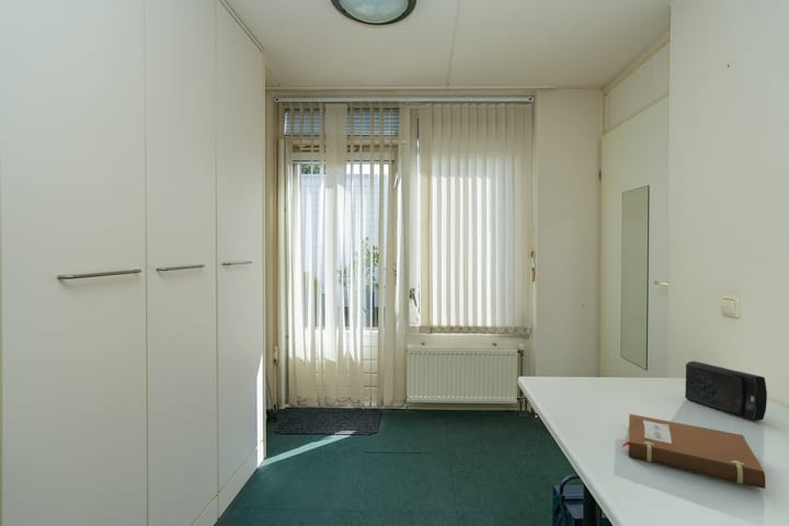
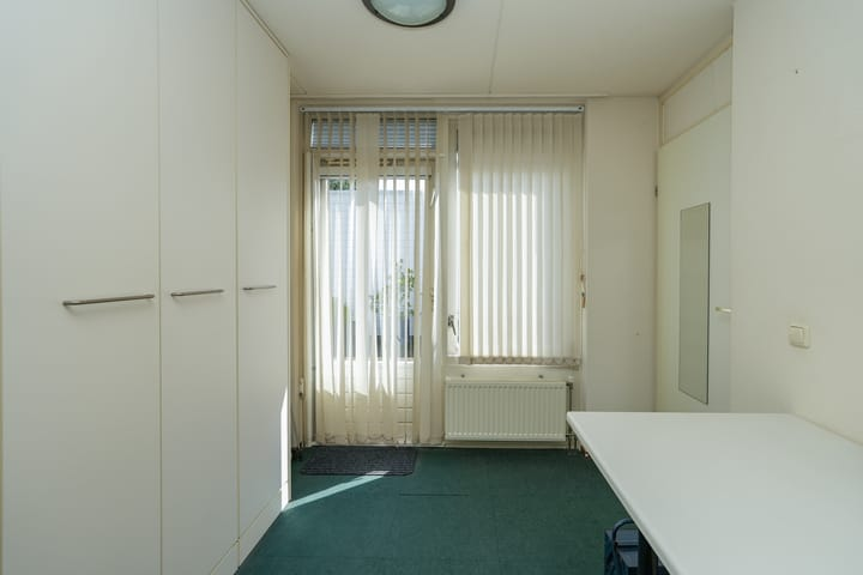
- notebook (683, 445)
- speaker (722, 389)
